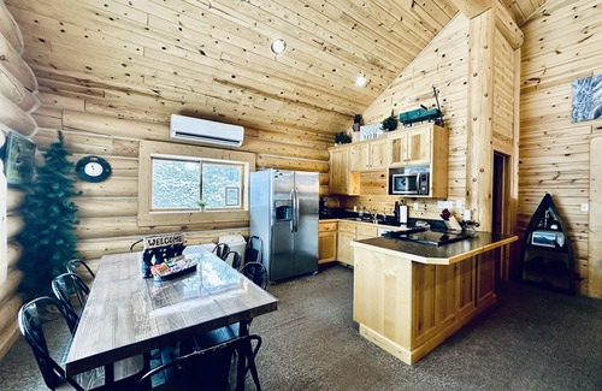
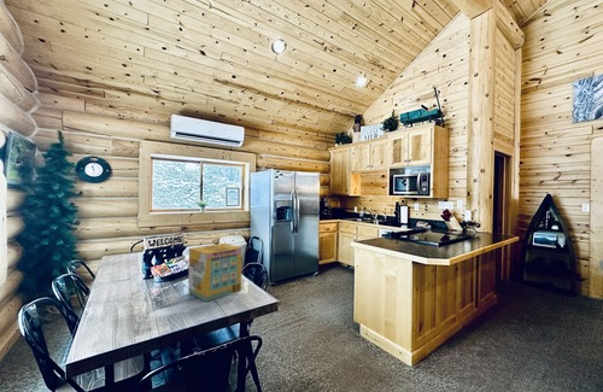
+ cereal box (215, 269)
